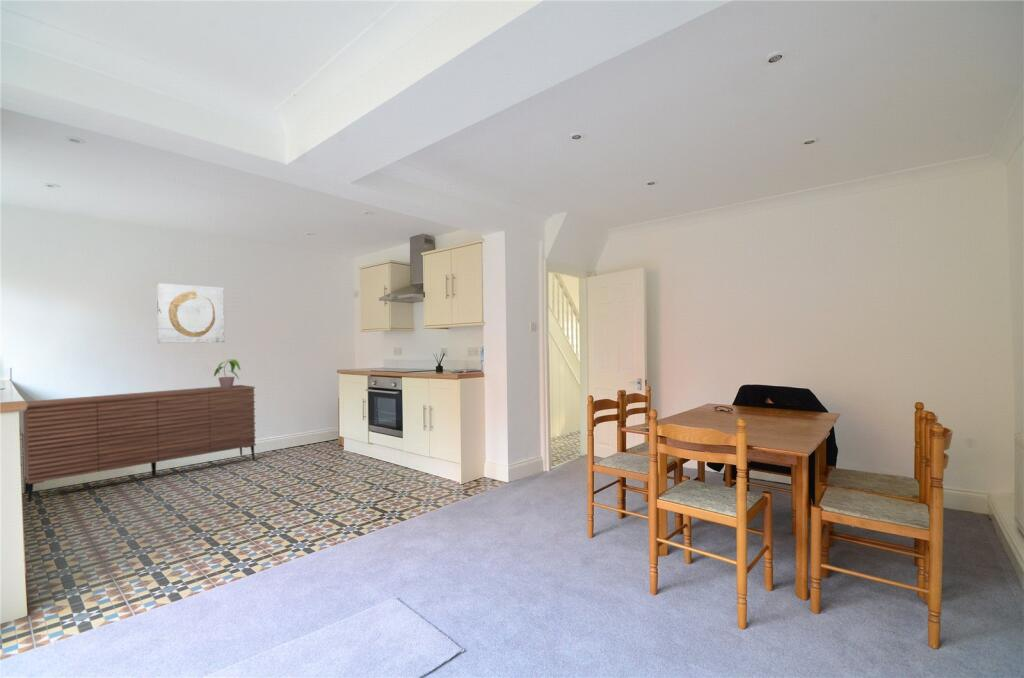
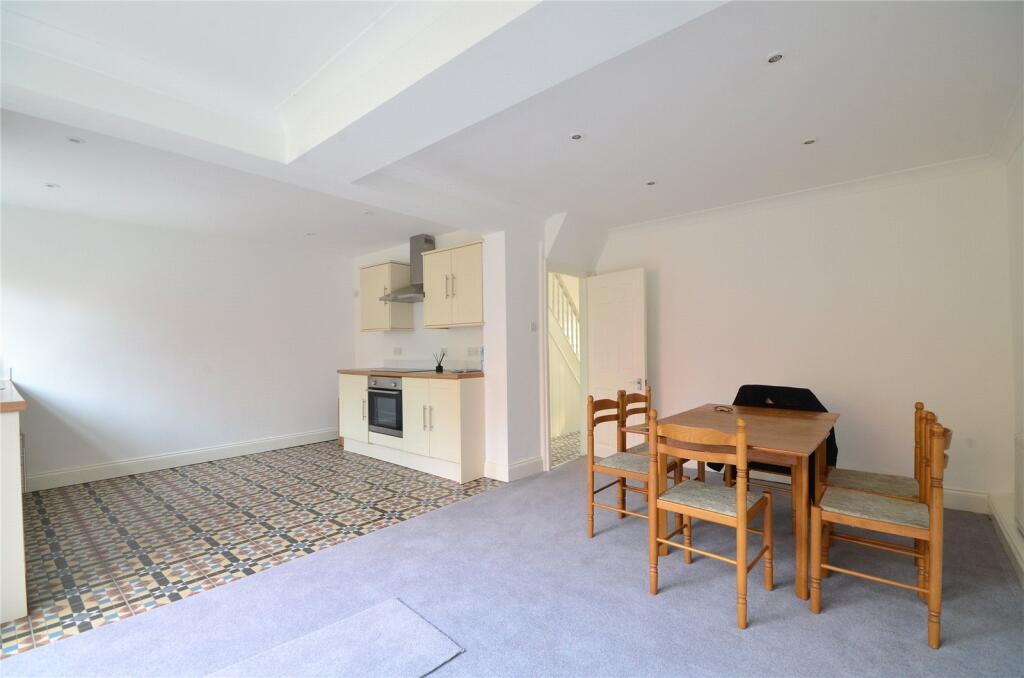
- sideboard (152, 434)
- wall art (191, 314)
- potted plant (224, 373)
